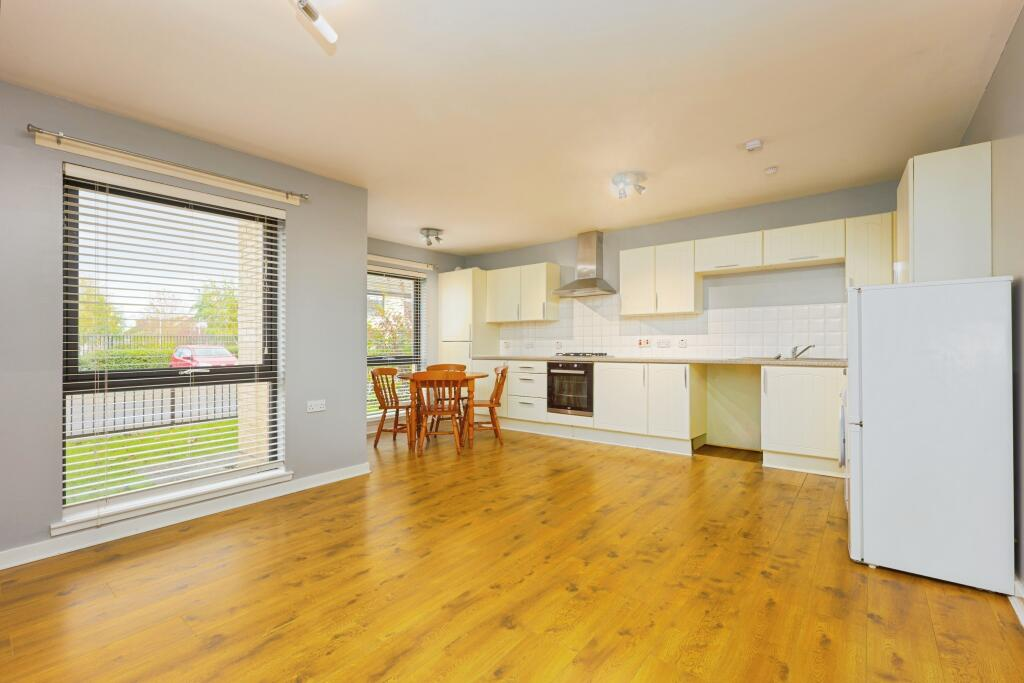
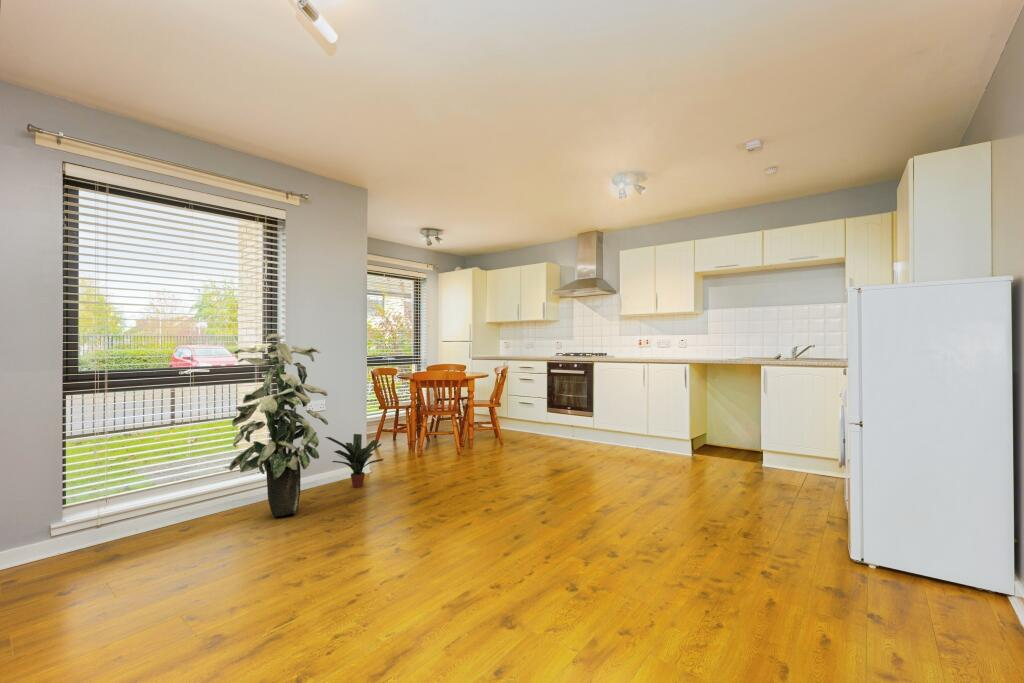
+ indoor plant (277, 423)
+ potted plant (353, 459)
